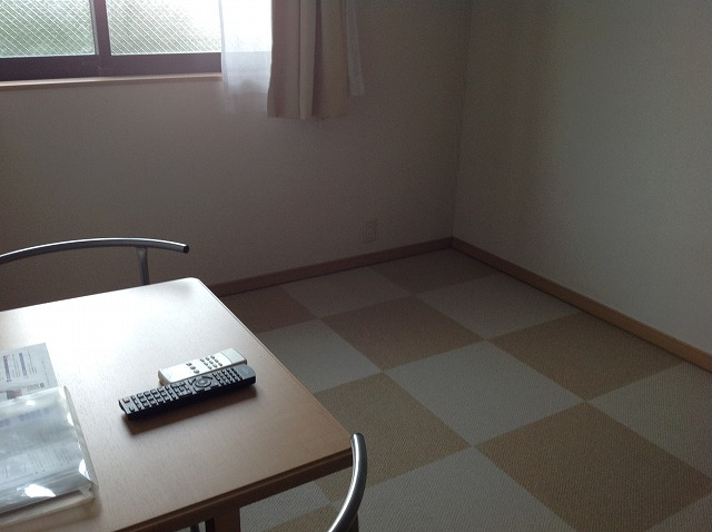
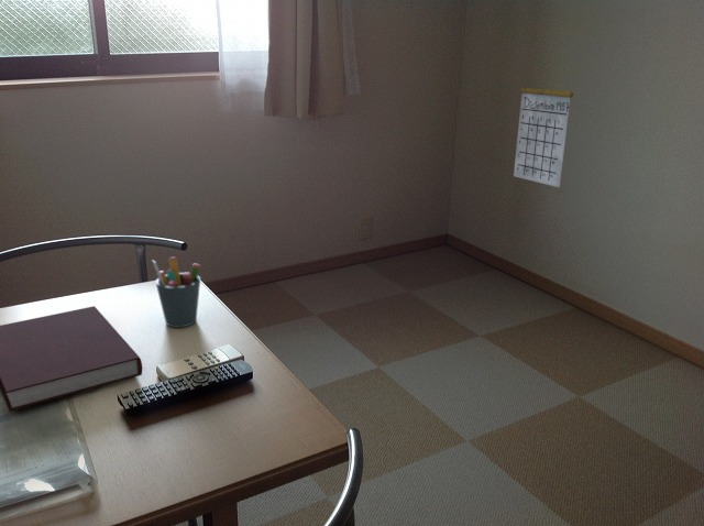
+ calendar (542, 125)
+ pen holder (178, 288)
+ notebook (58, 351)
